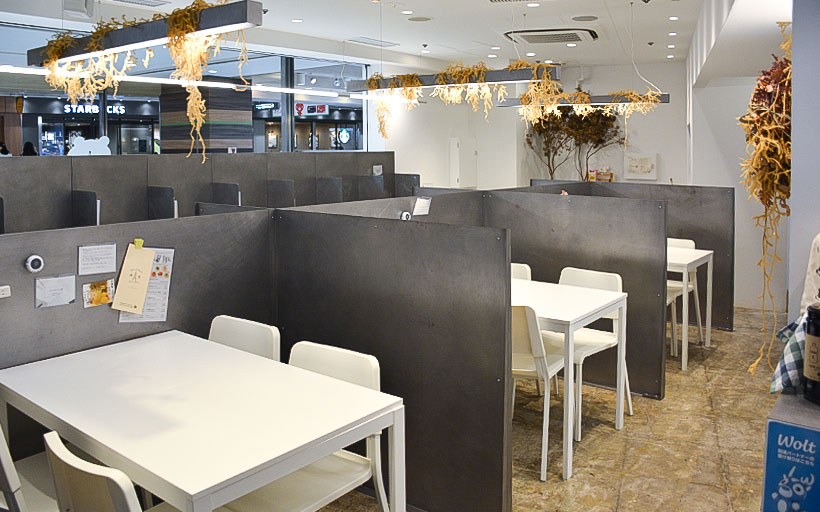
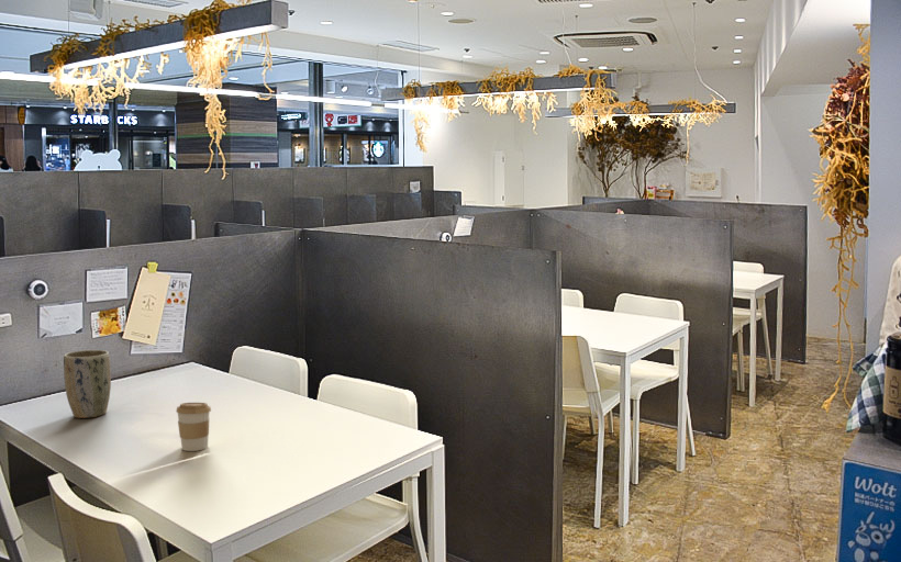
+ coffee cup (193, 425)
+ plant pot (88, 383)
